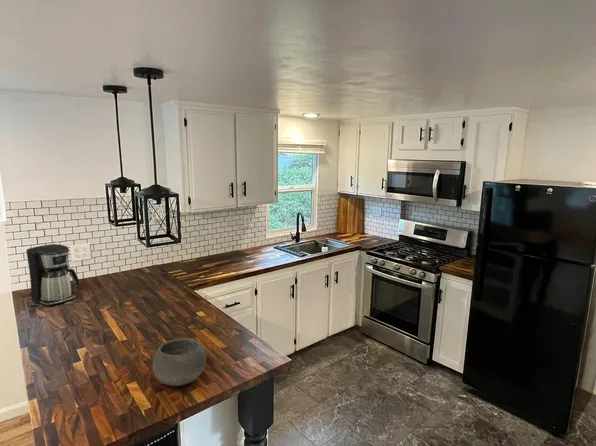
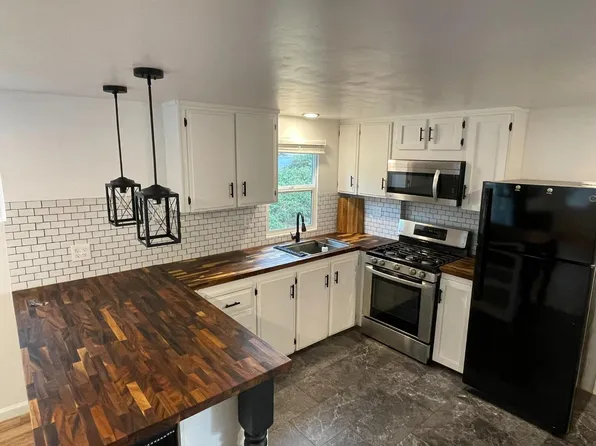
- bowl (179, 363)
- coffee maker (53, 271)
